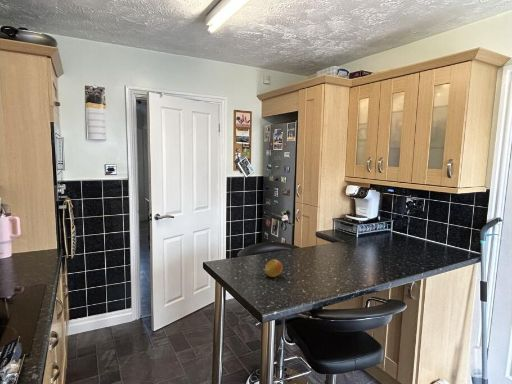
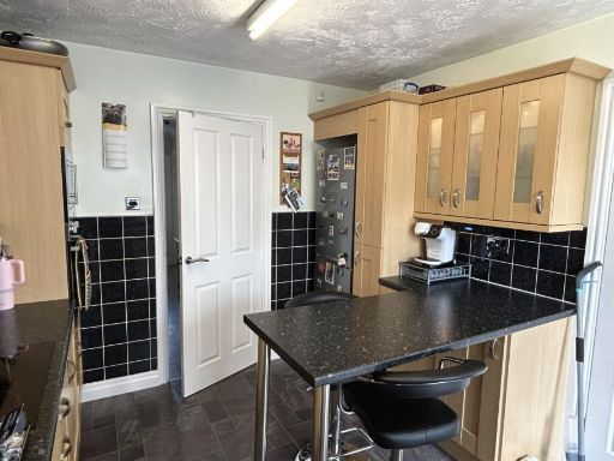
- fruit (273, 268)
